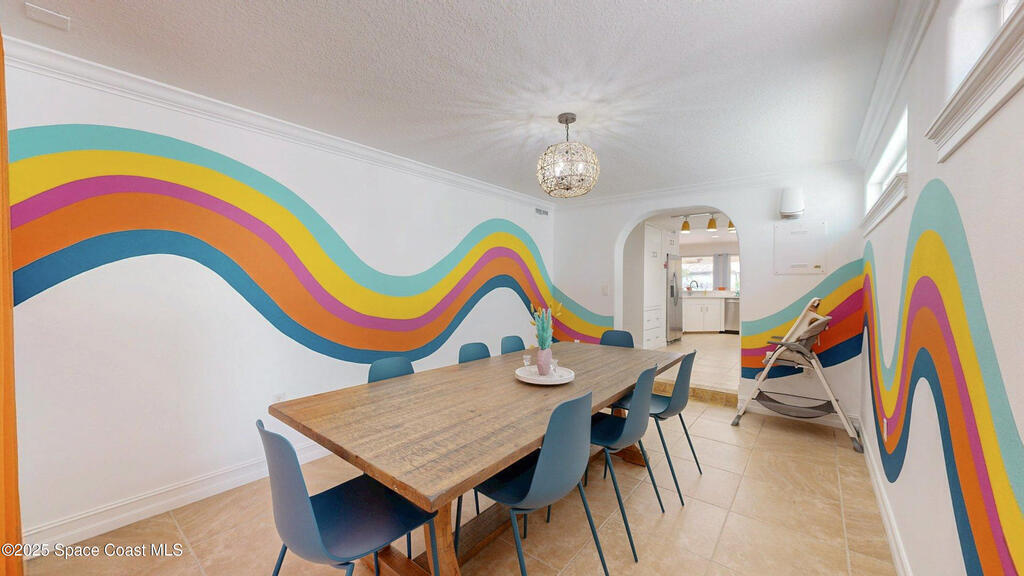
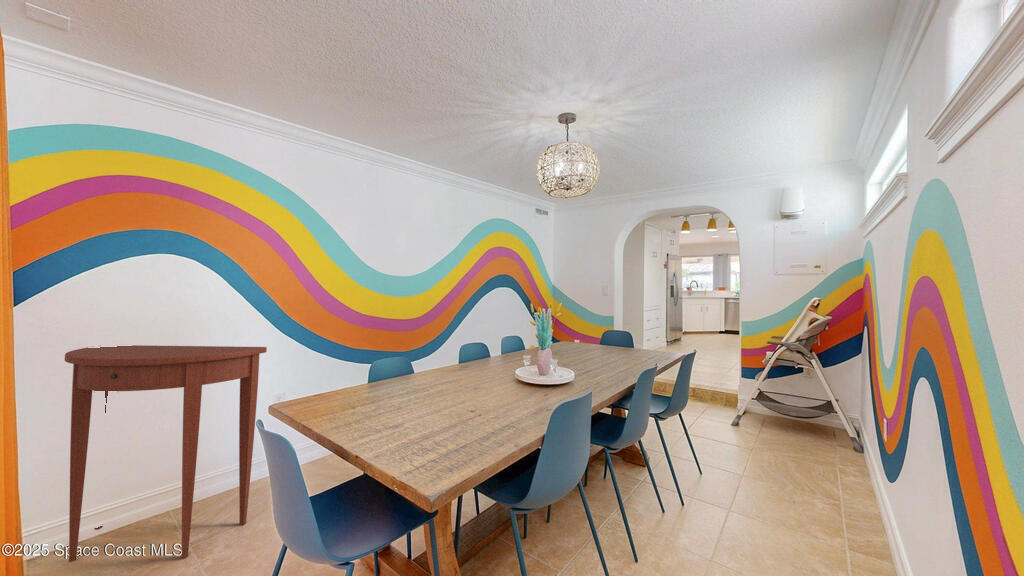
+ console table (182, 443)
